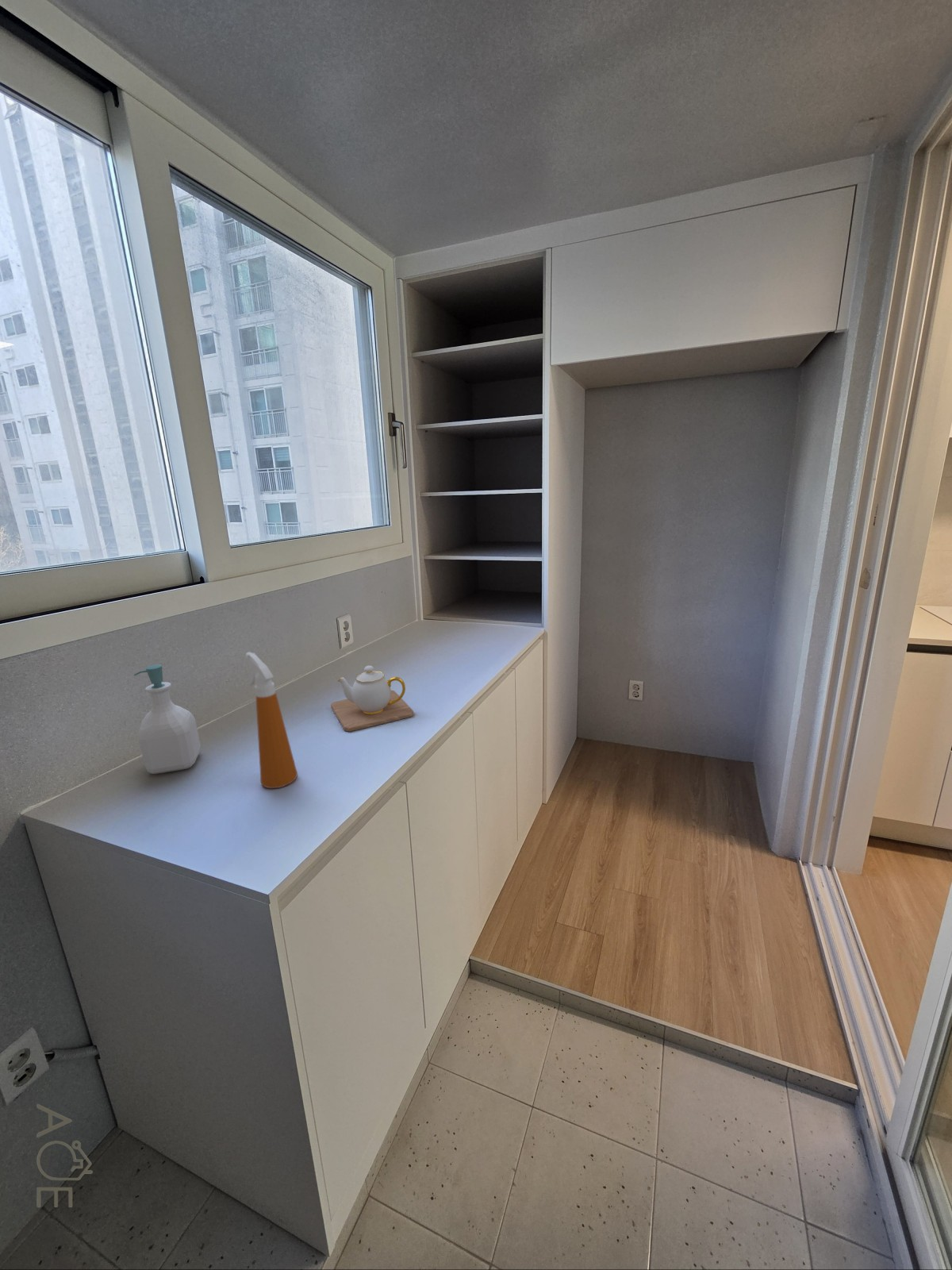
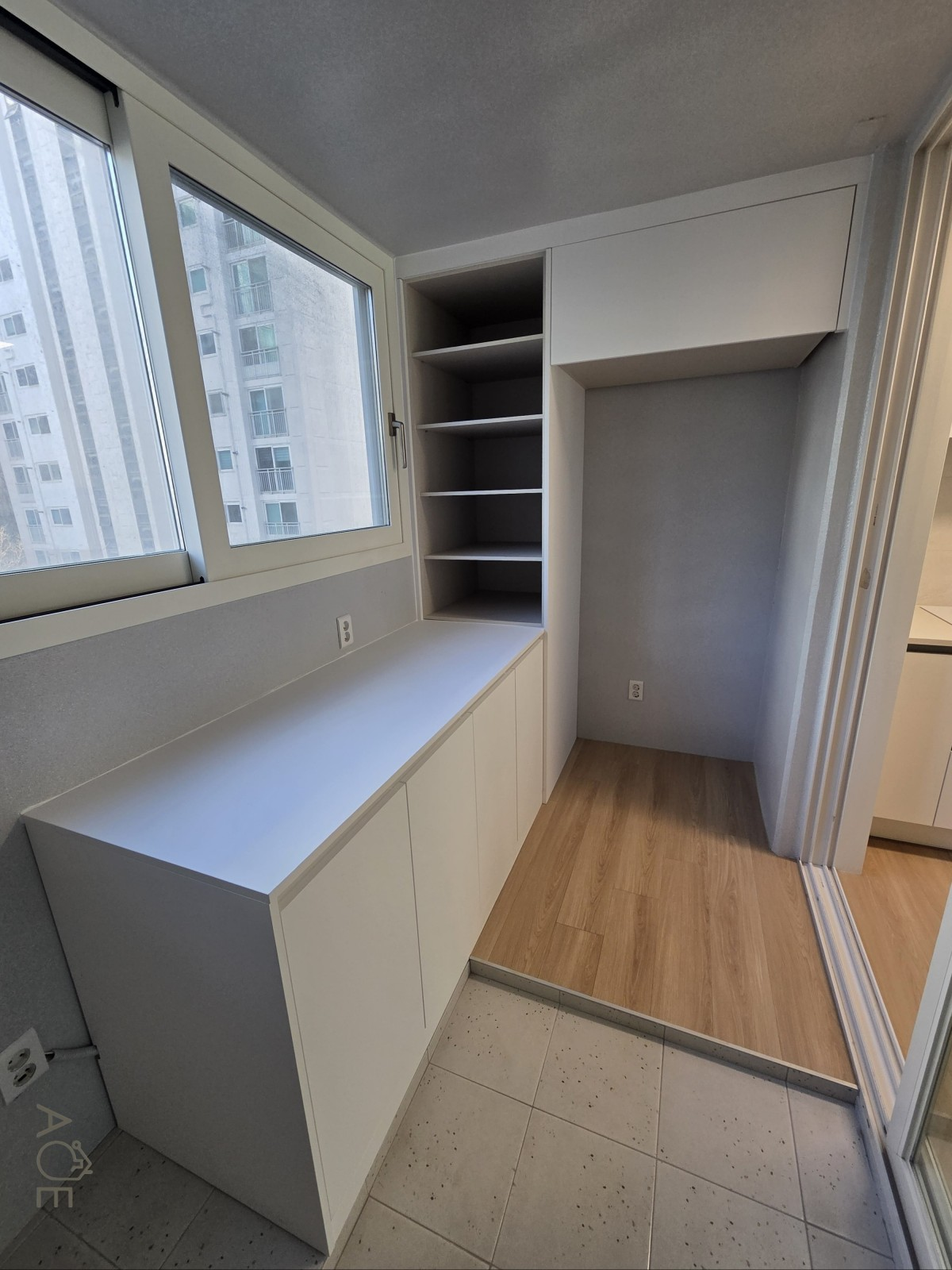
- soap bottle (164, 716)
- teapot (369, 687)
- spray bottle (266, 718)
